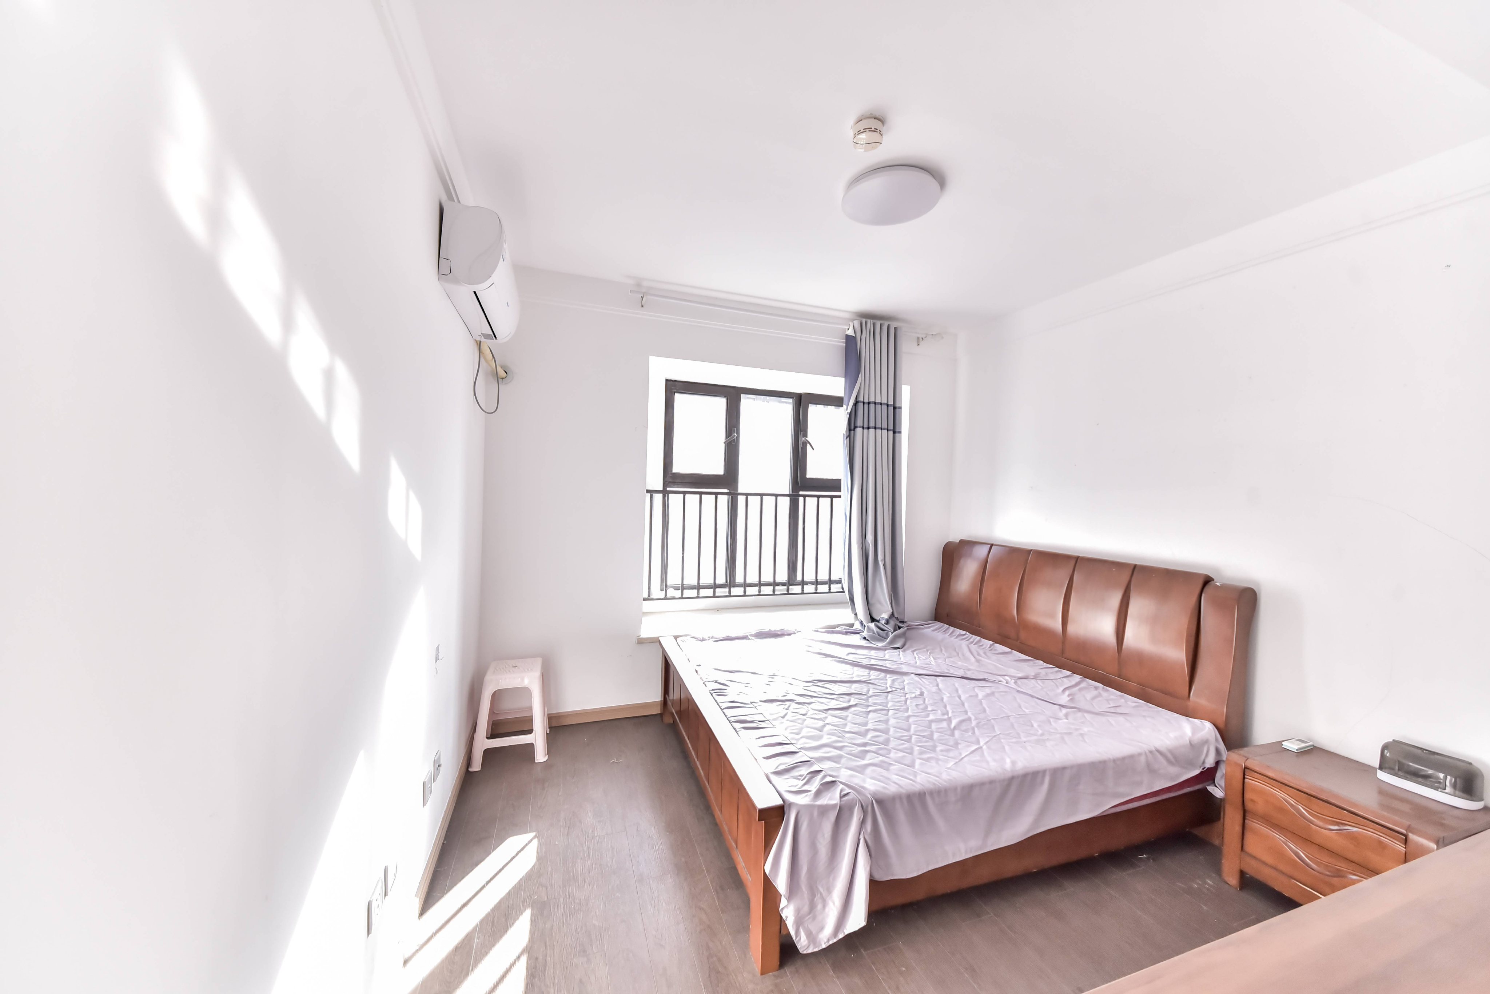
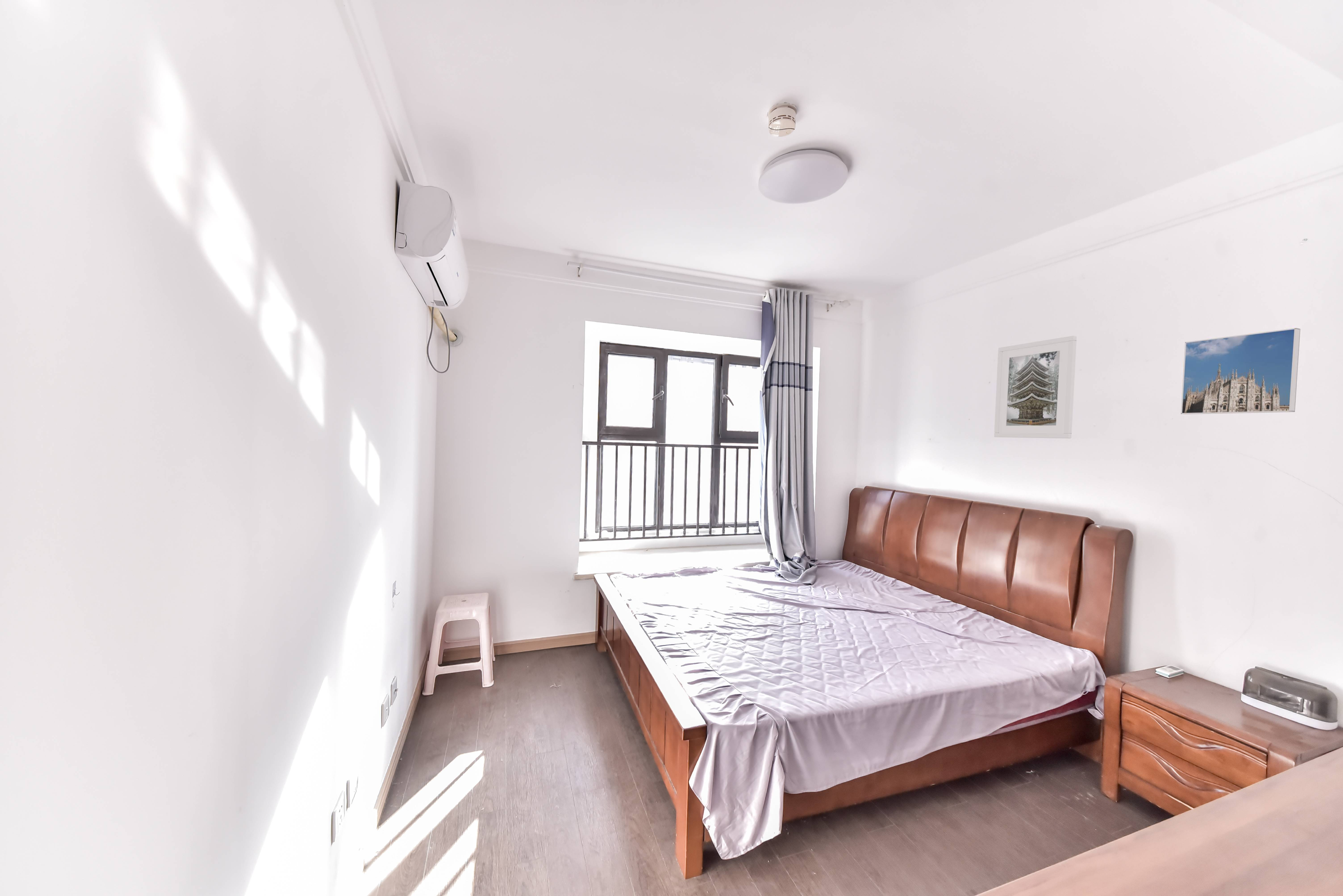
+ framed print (1236, 374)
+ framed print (1032, 390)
